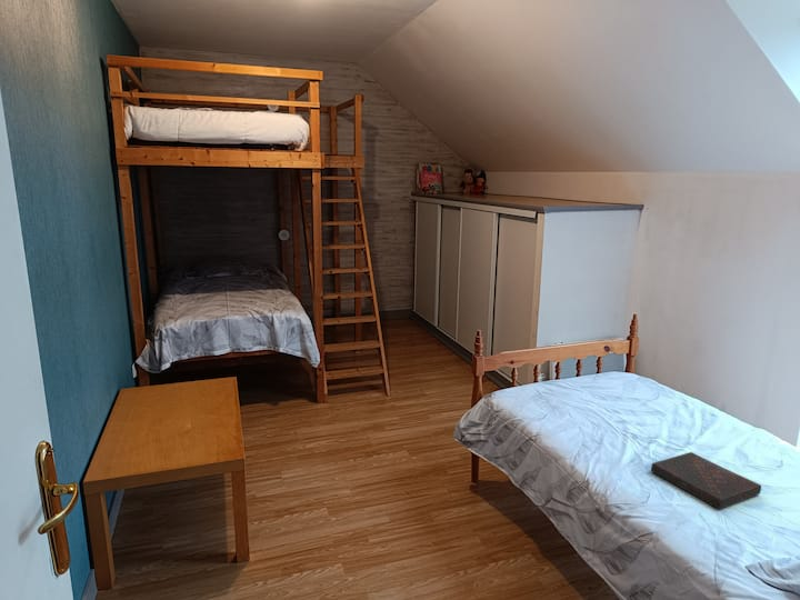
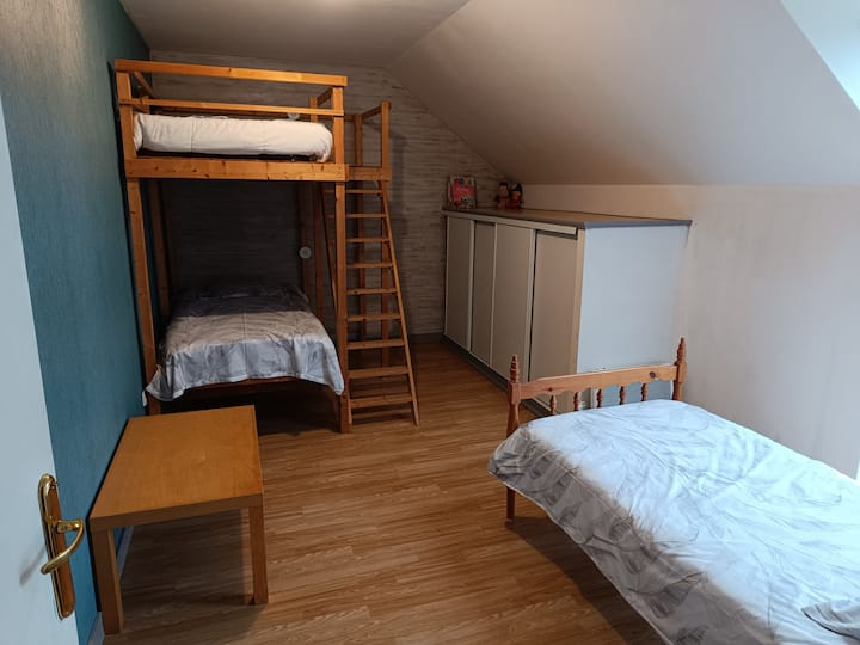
- book (703, 478)
